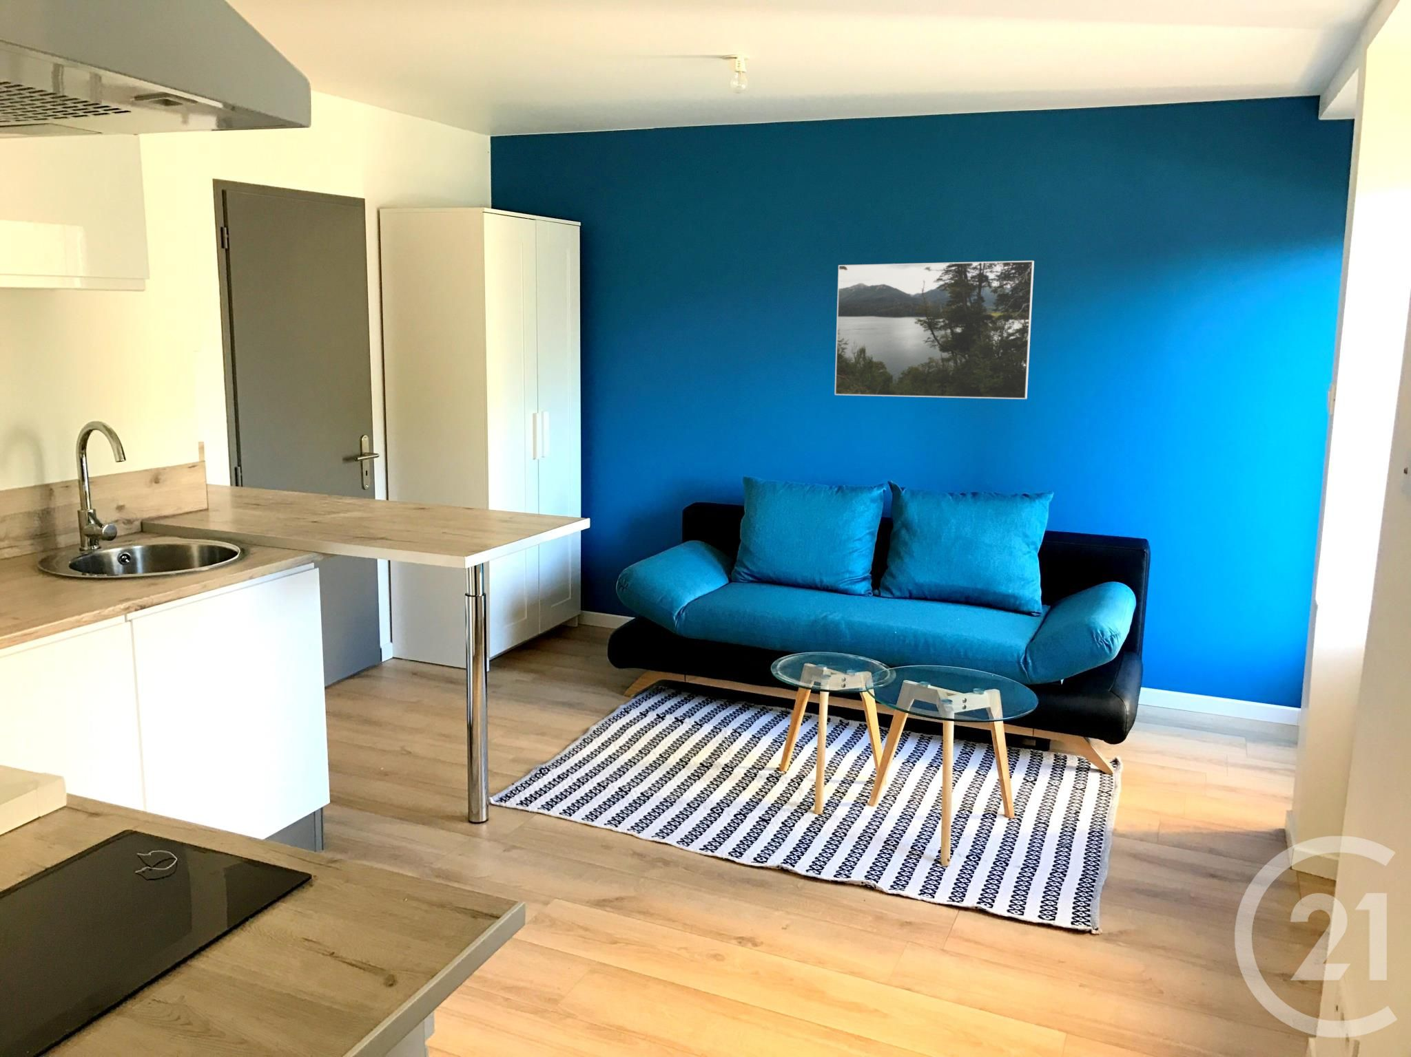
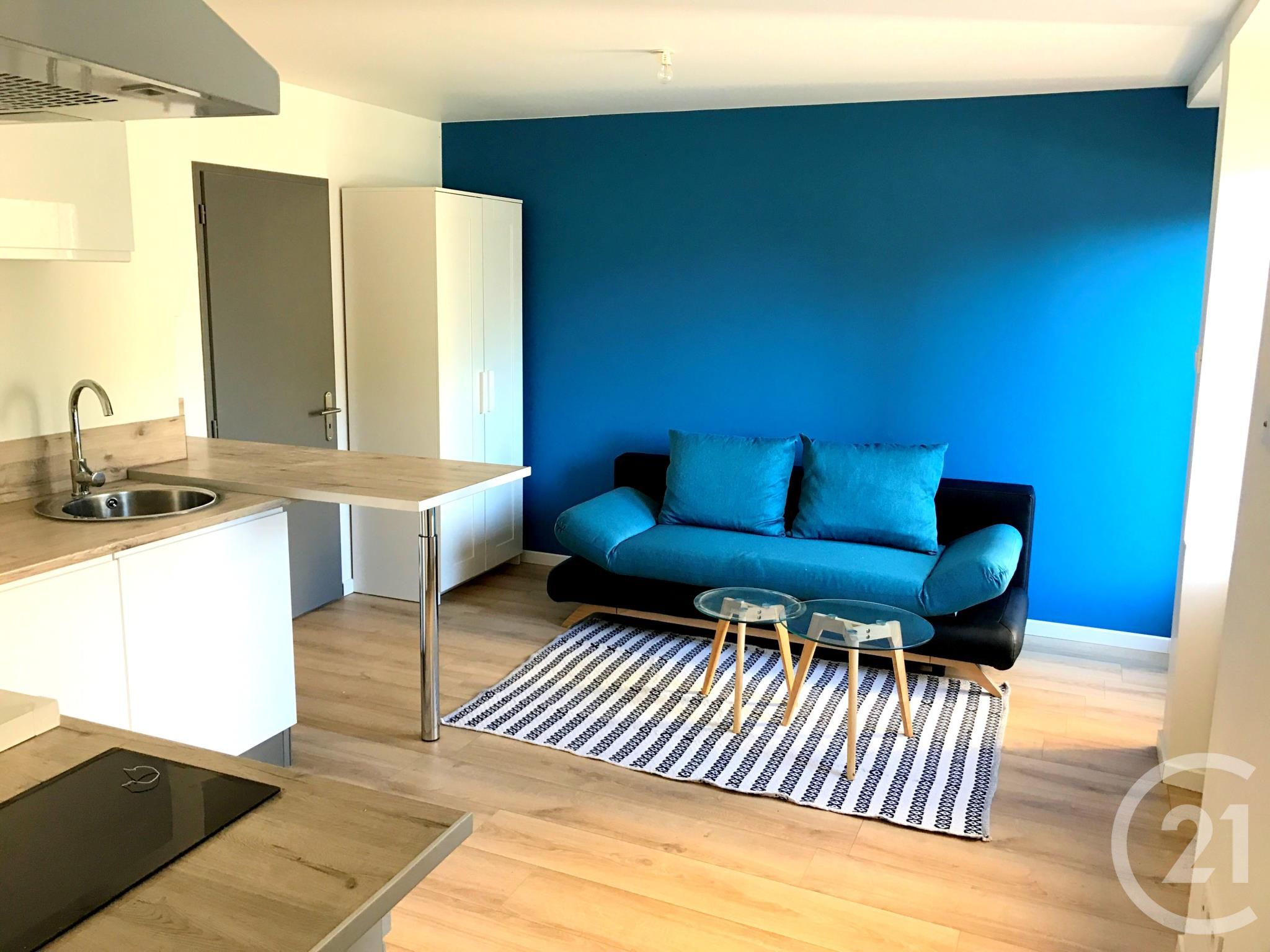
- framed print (930, 331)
